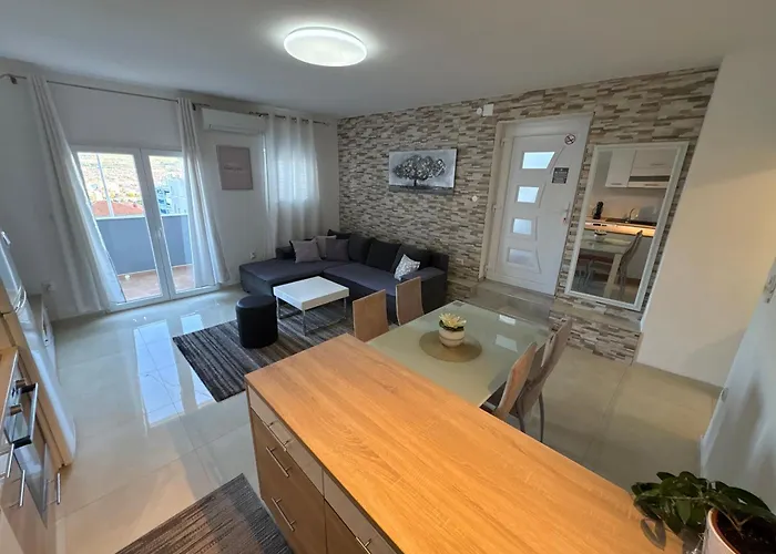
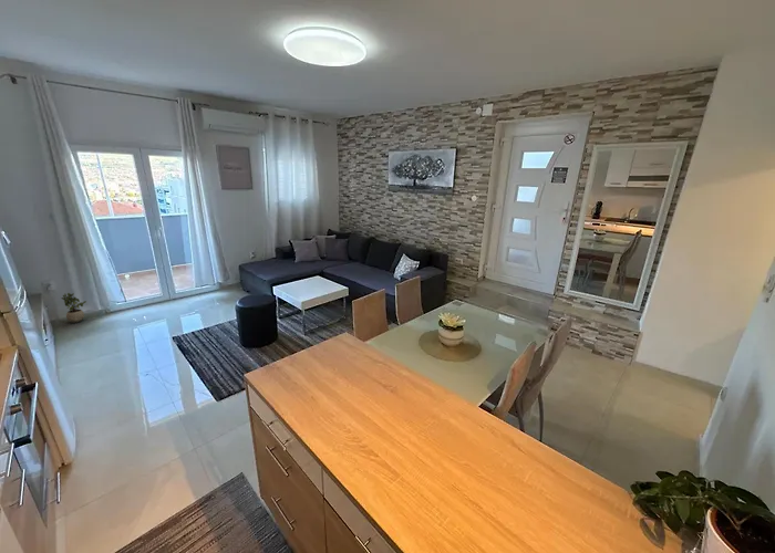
+ potted plant (75, 306)
